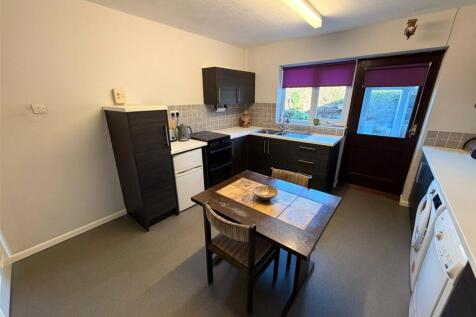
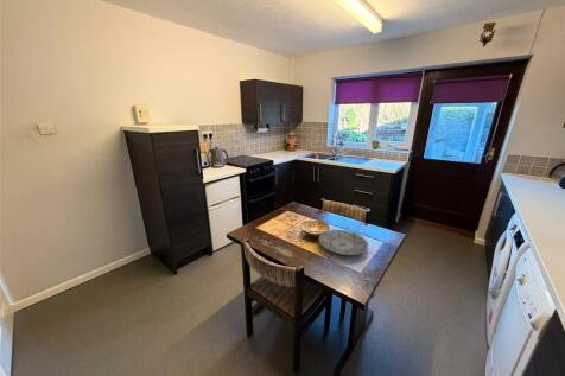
+ plate (342, 243)
